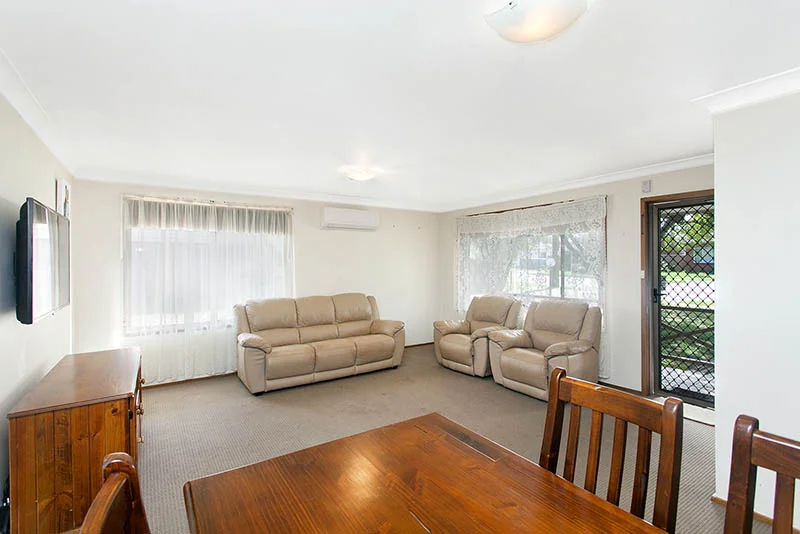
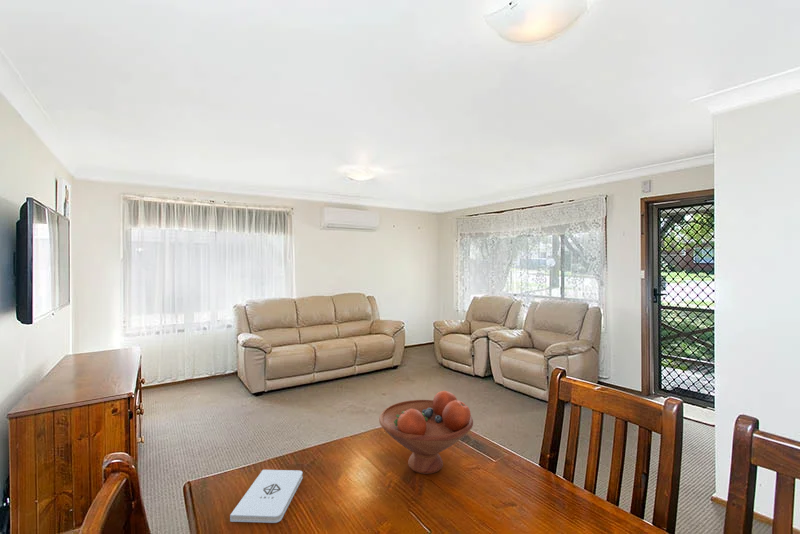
+ fruit bowl (425, 431)
+ notepad (270, 493)
